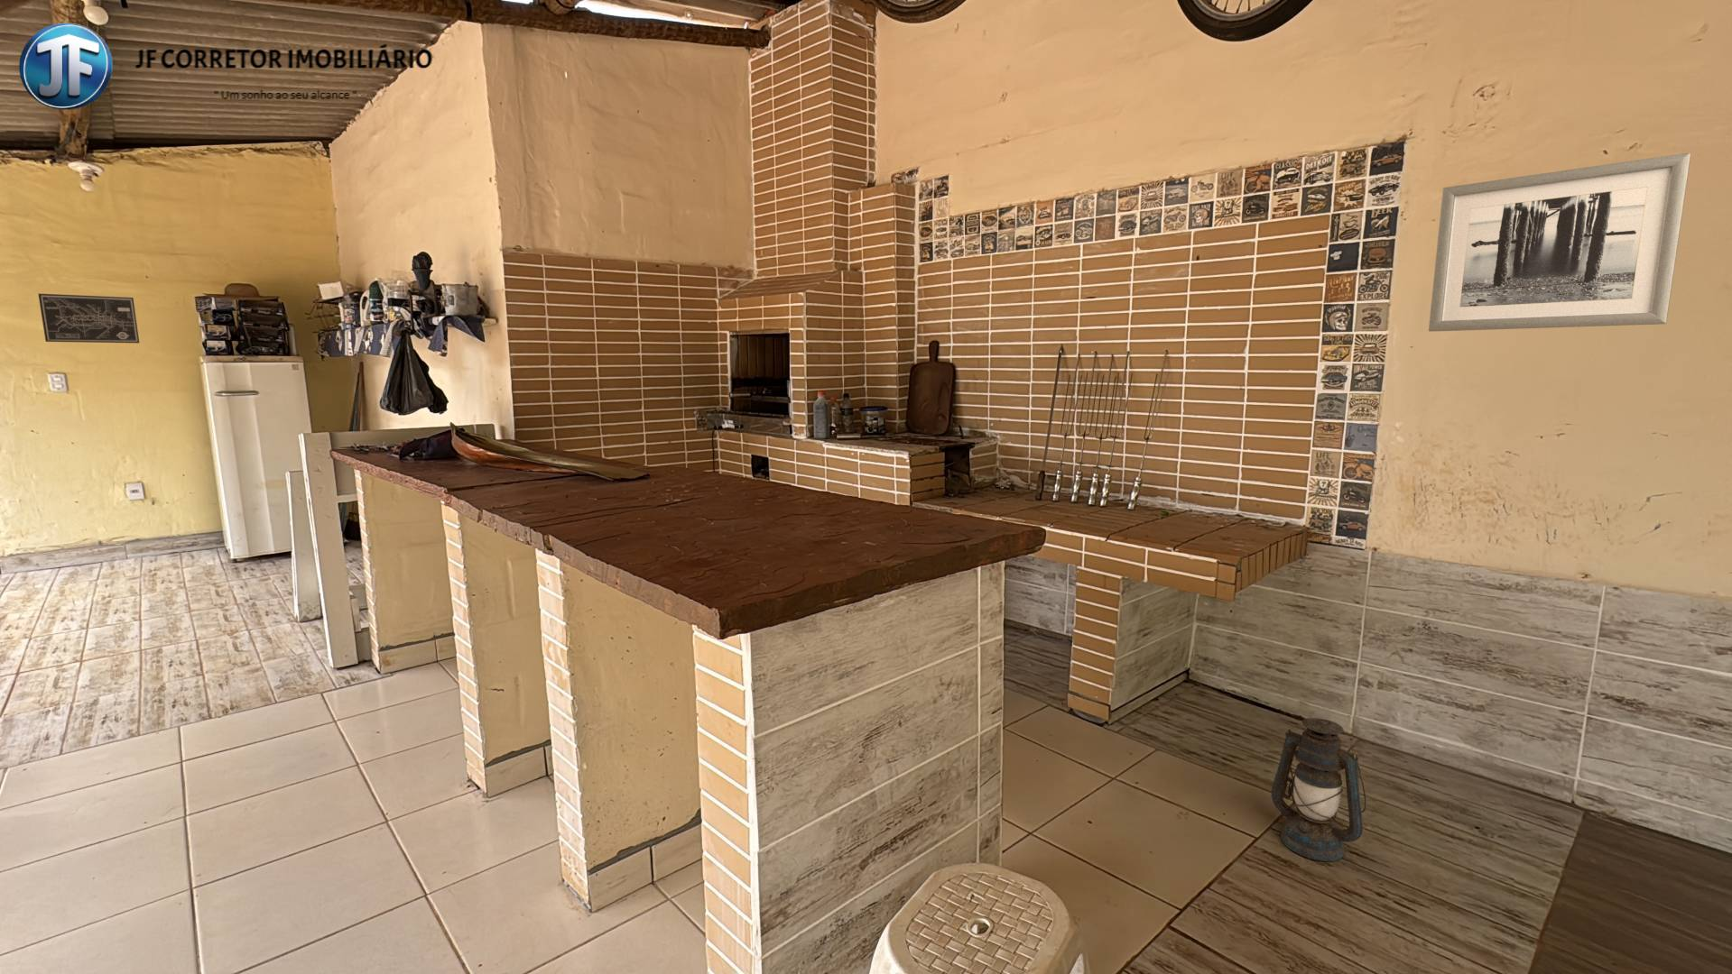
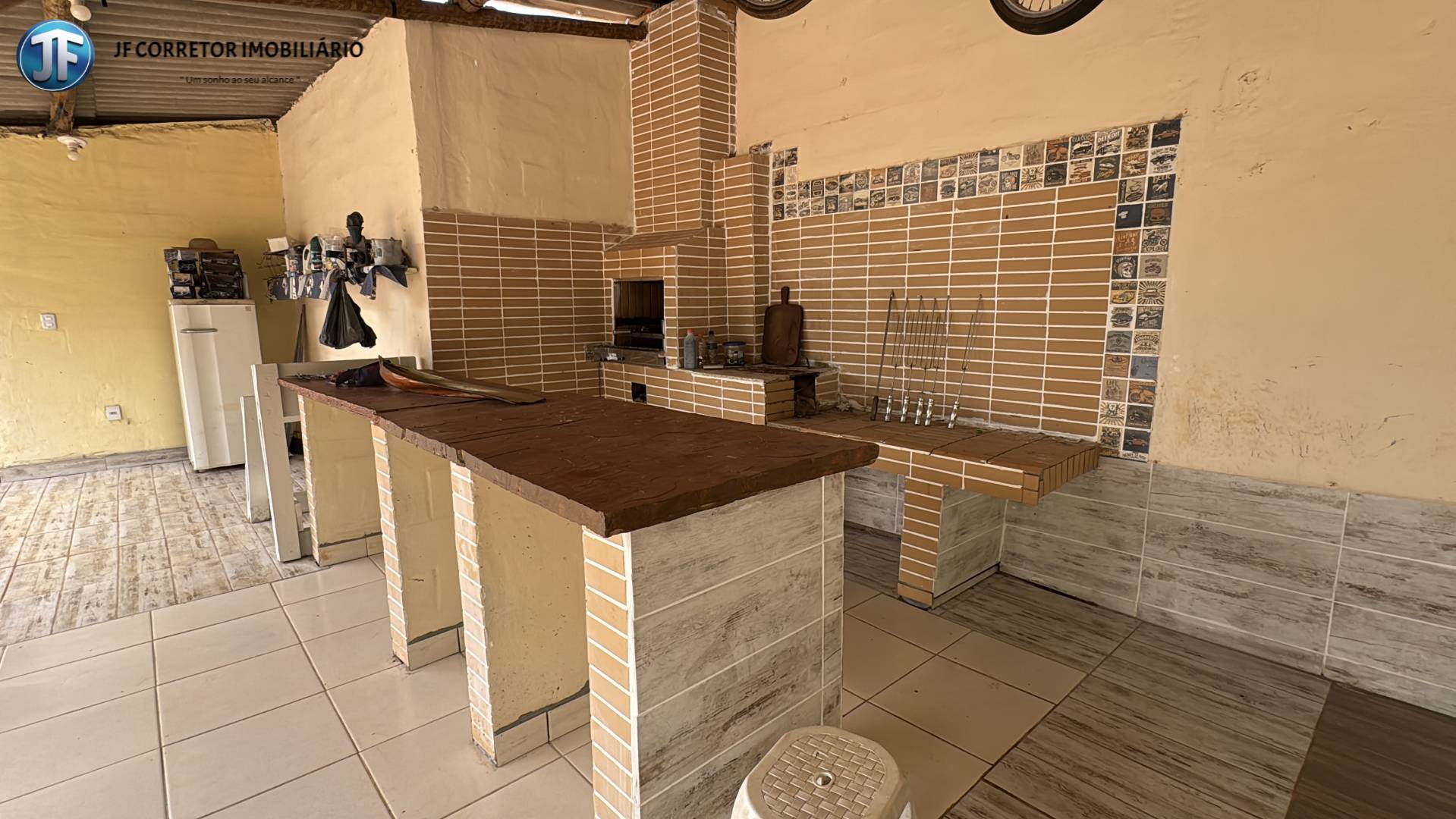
- lantern (1319, 781)
- wall art (90, 319)
- wall art (1546, 251)
